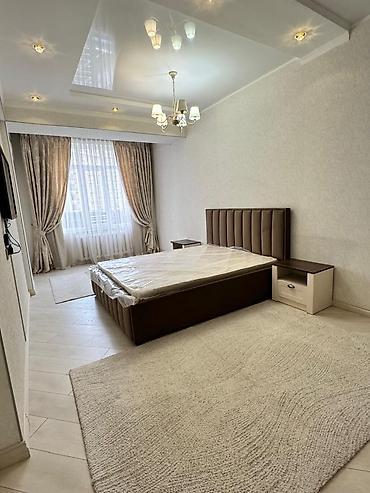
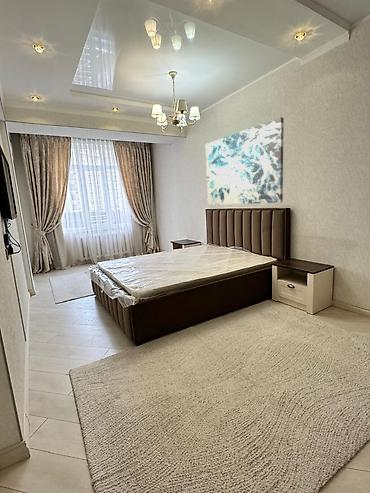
+ wall art (238, 169)
